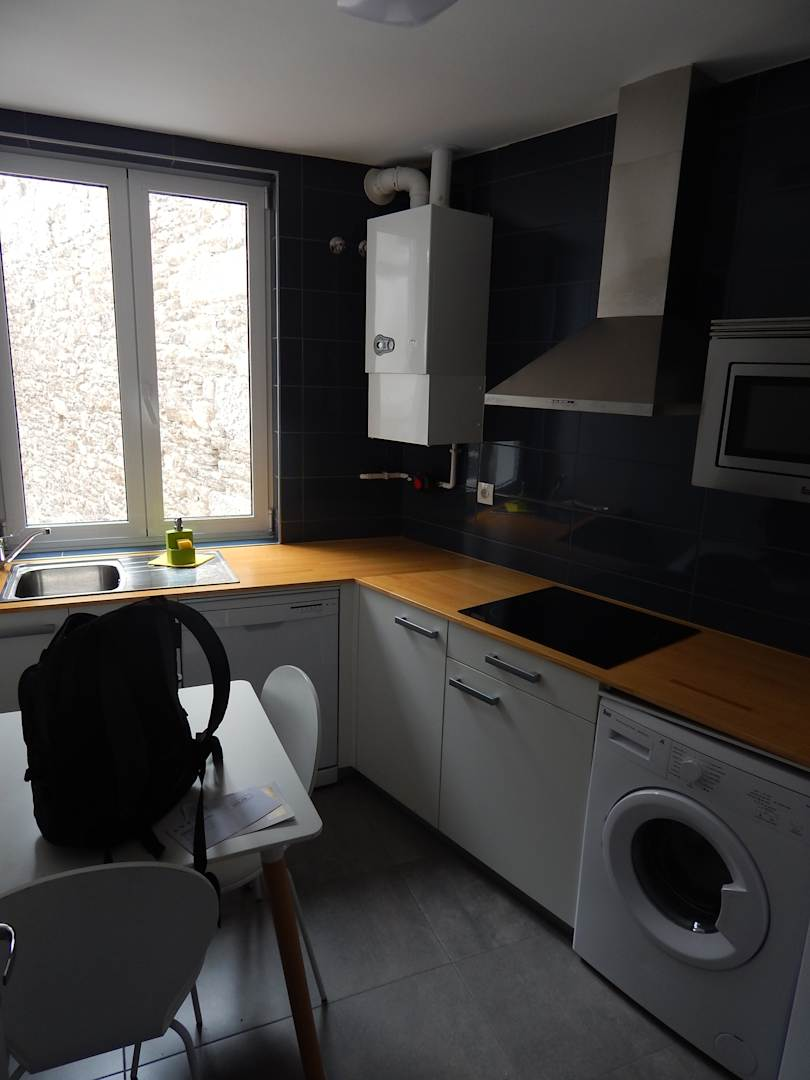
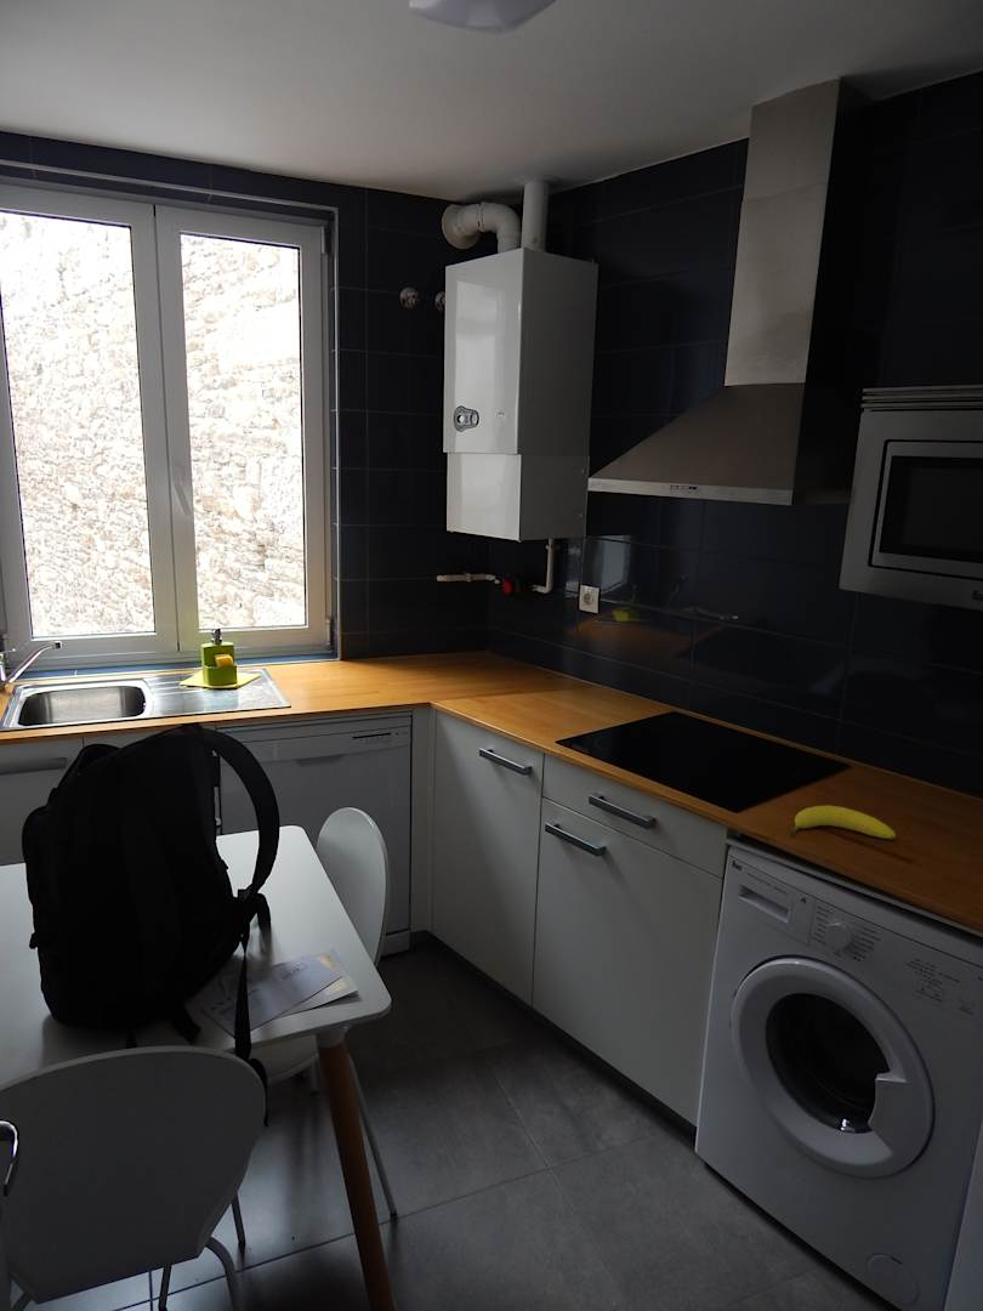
+ fruit (839, 821)
